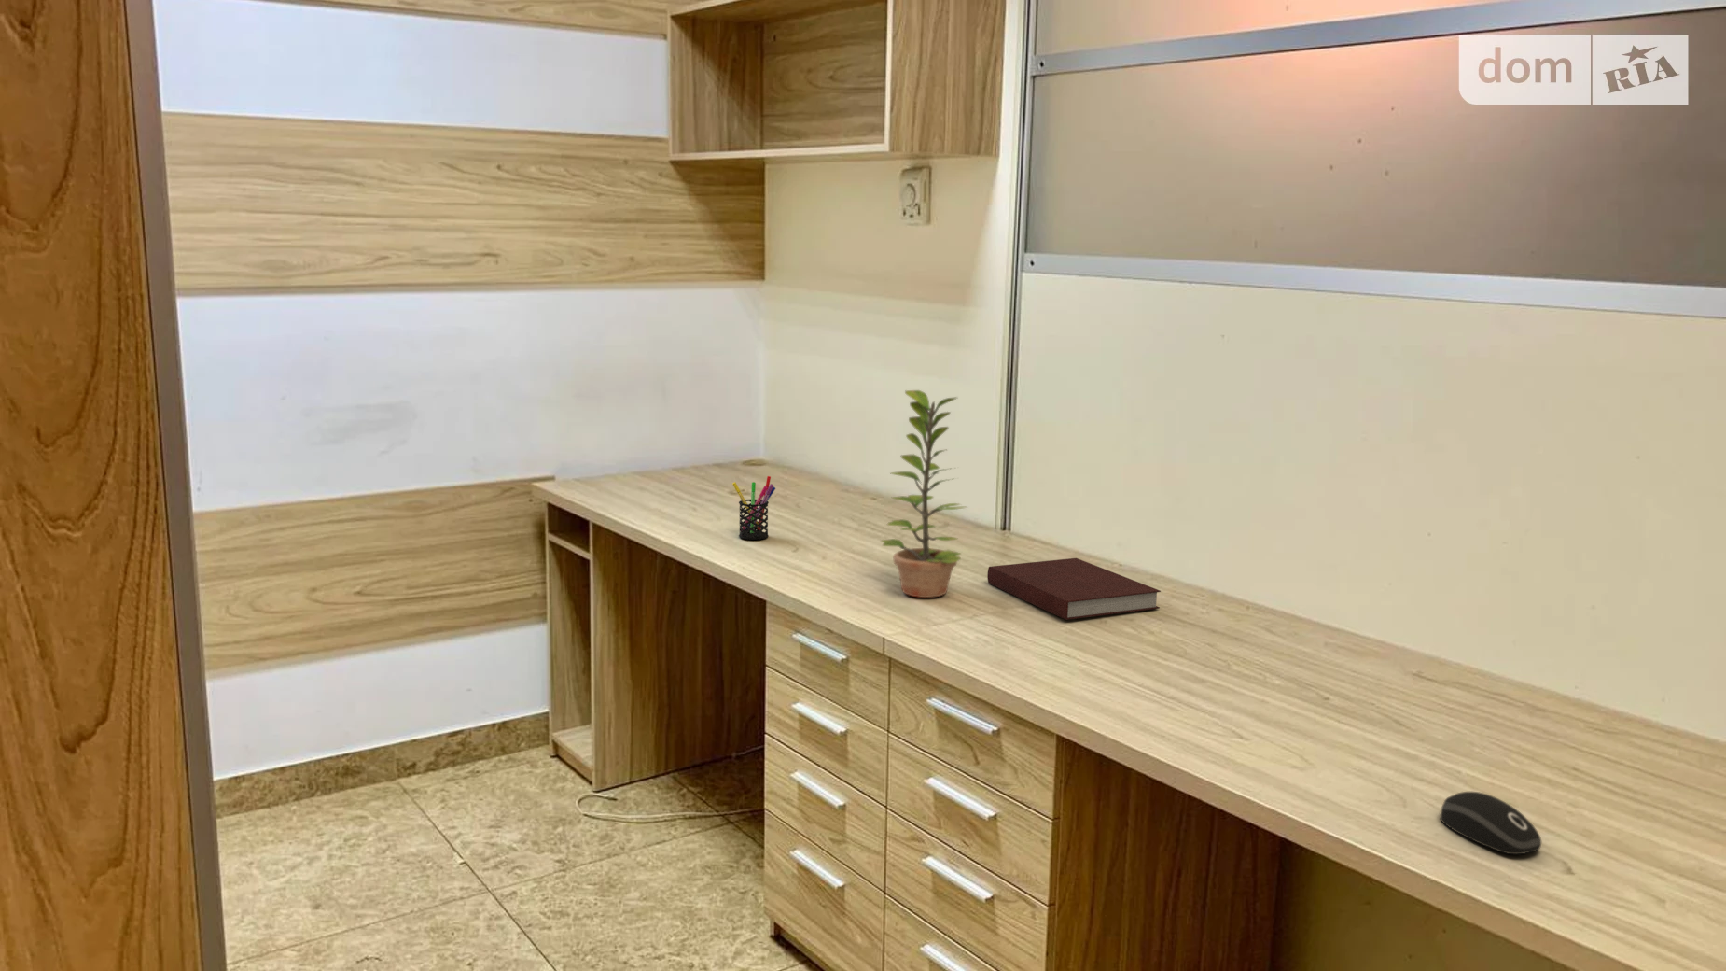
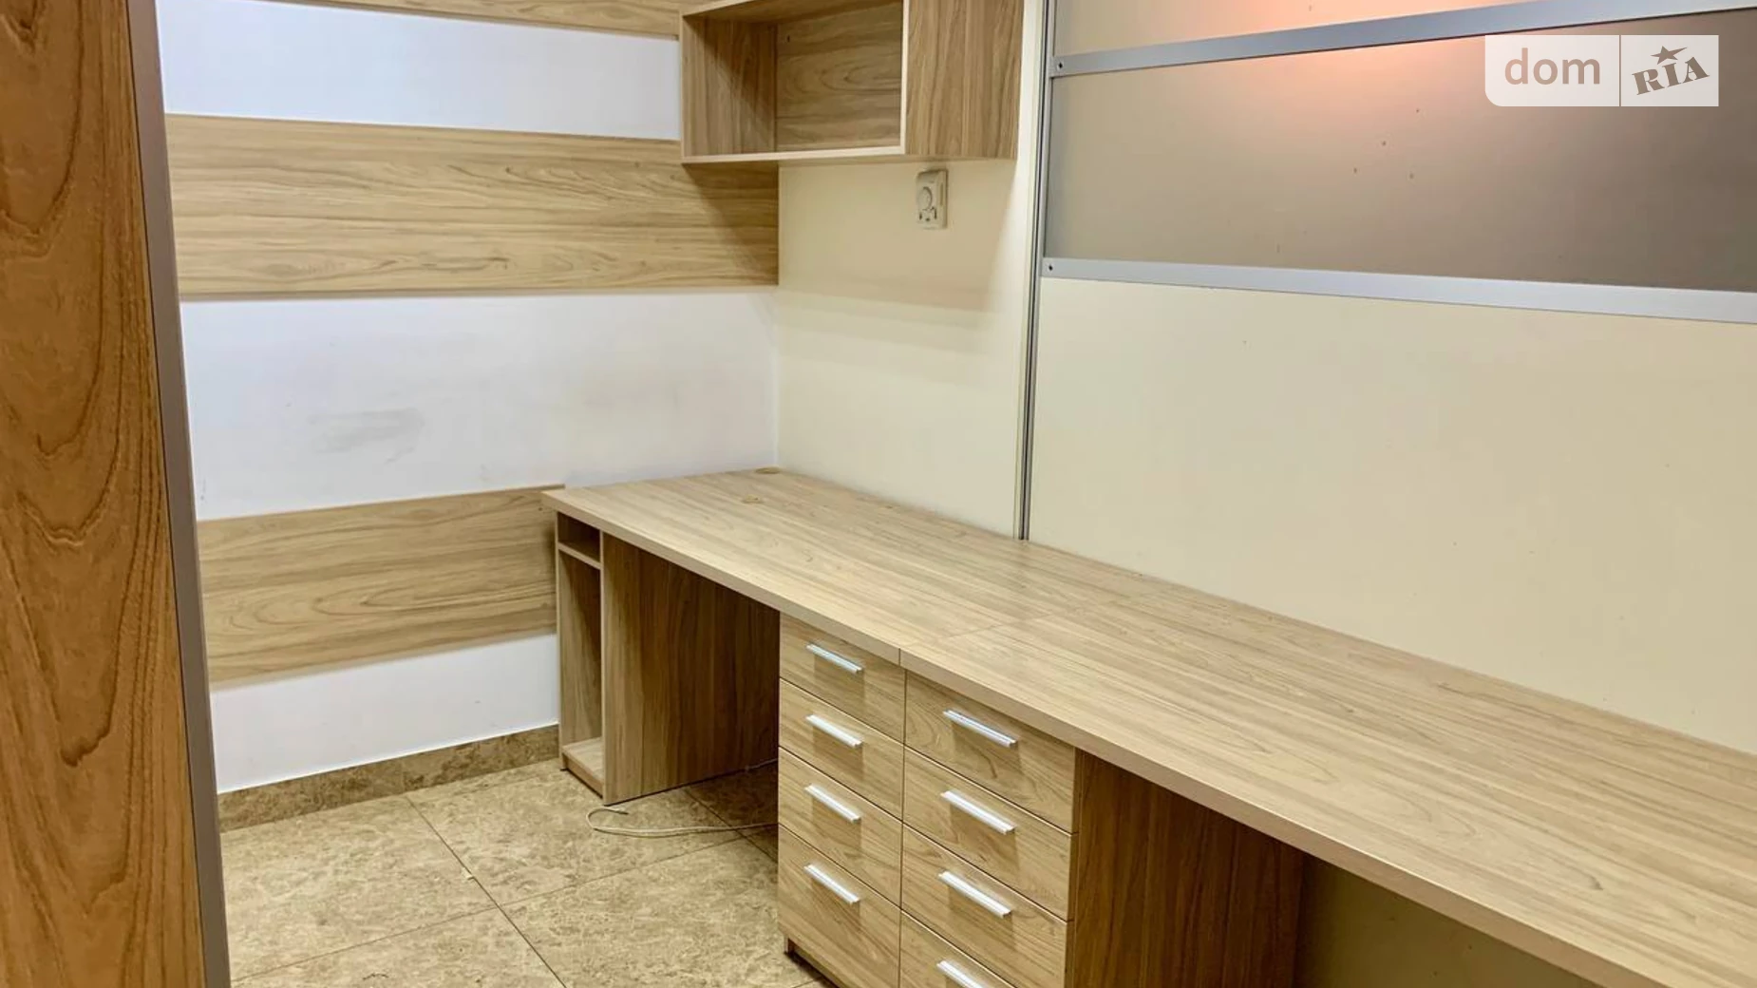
- plant (922, 492)
- notebook (1070, 587)
- computer mouse (1489, 816)
- pen holder (755, 505)
